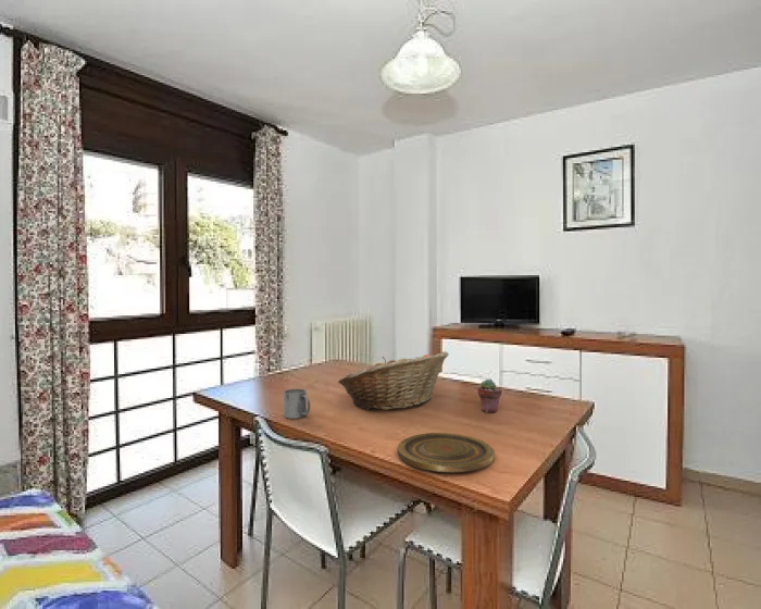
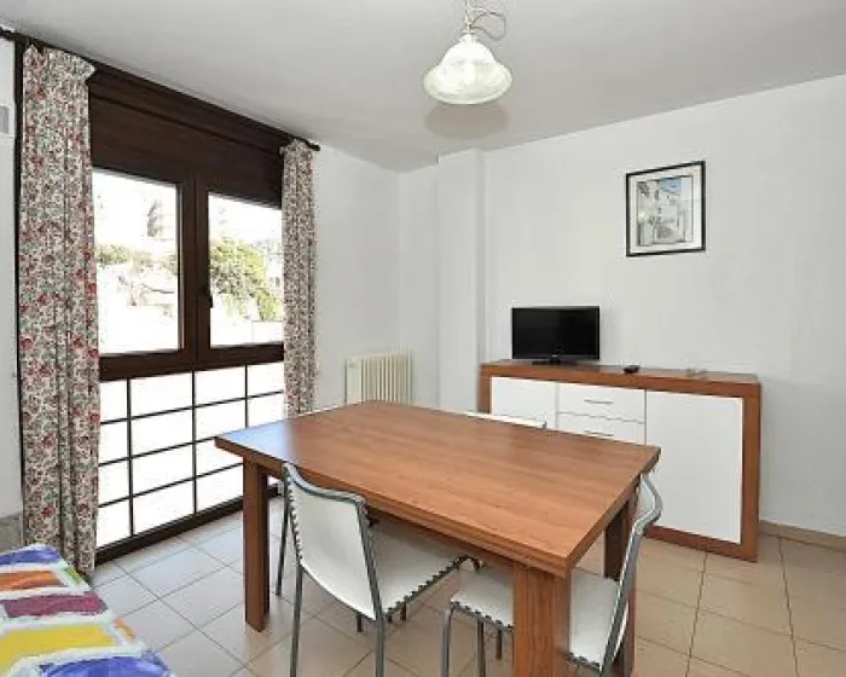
- potted succulent (489, 395)
- mug (298, 403)
- fruit basket (396, 376)
- plate (445, 450)
